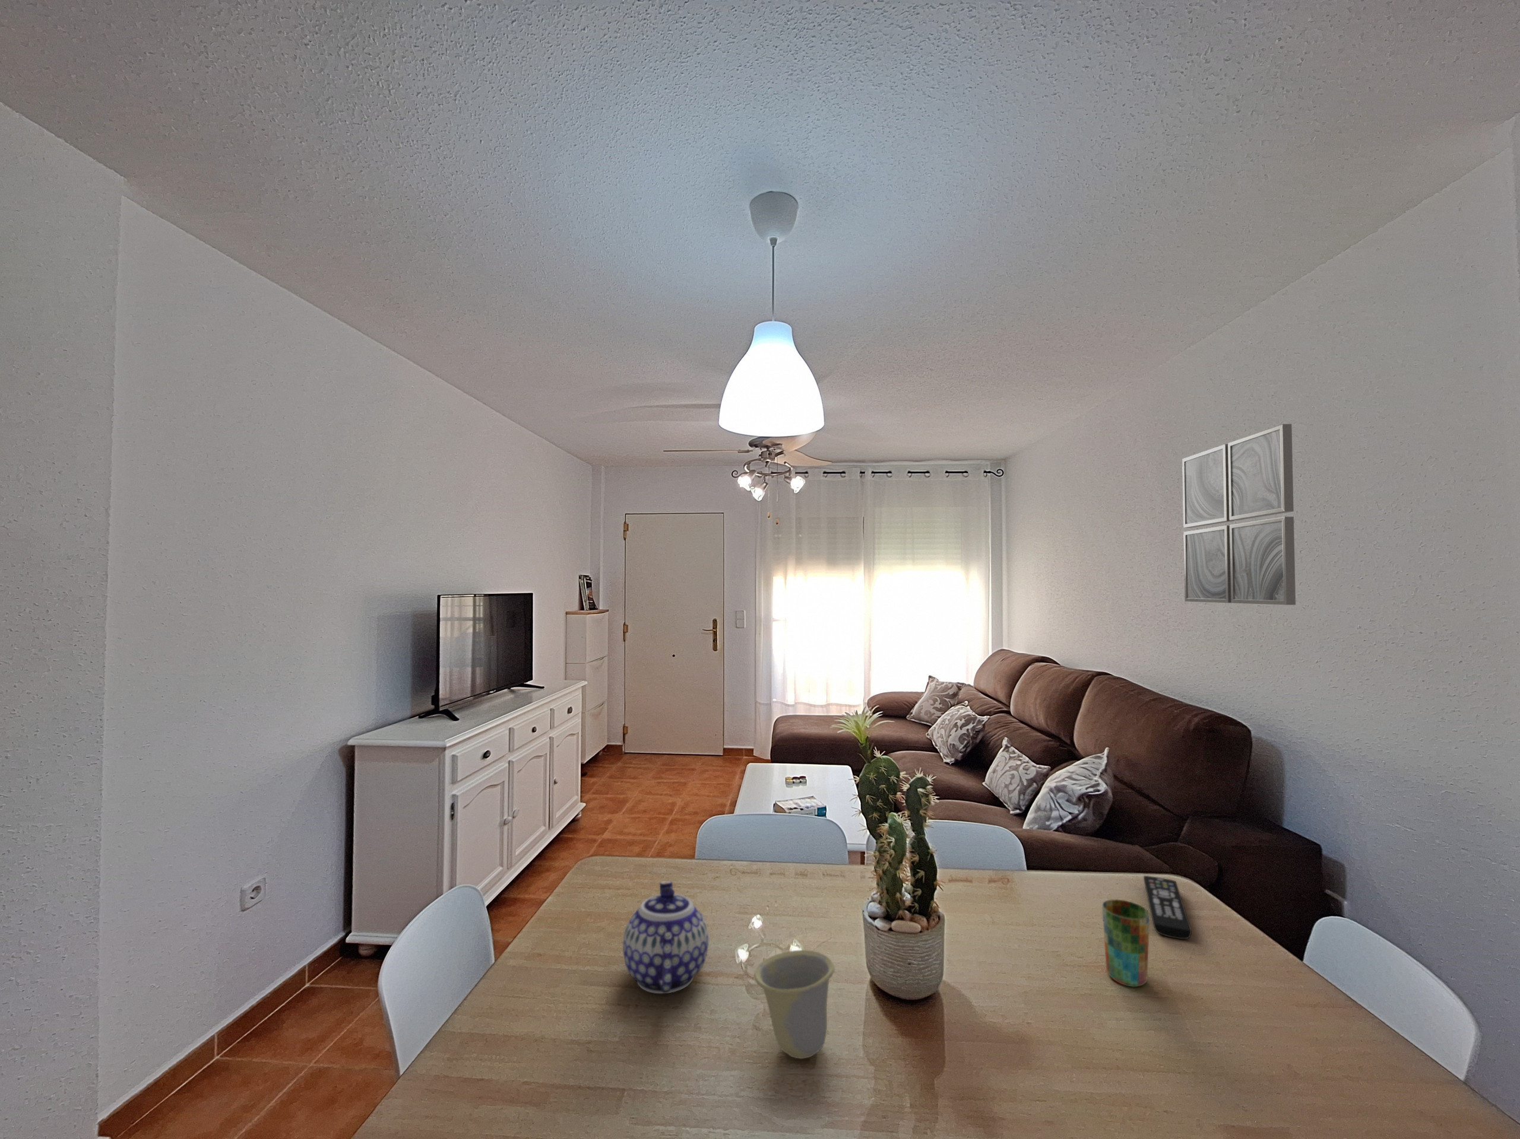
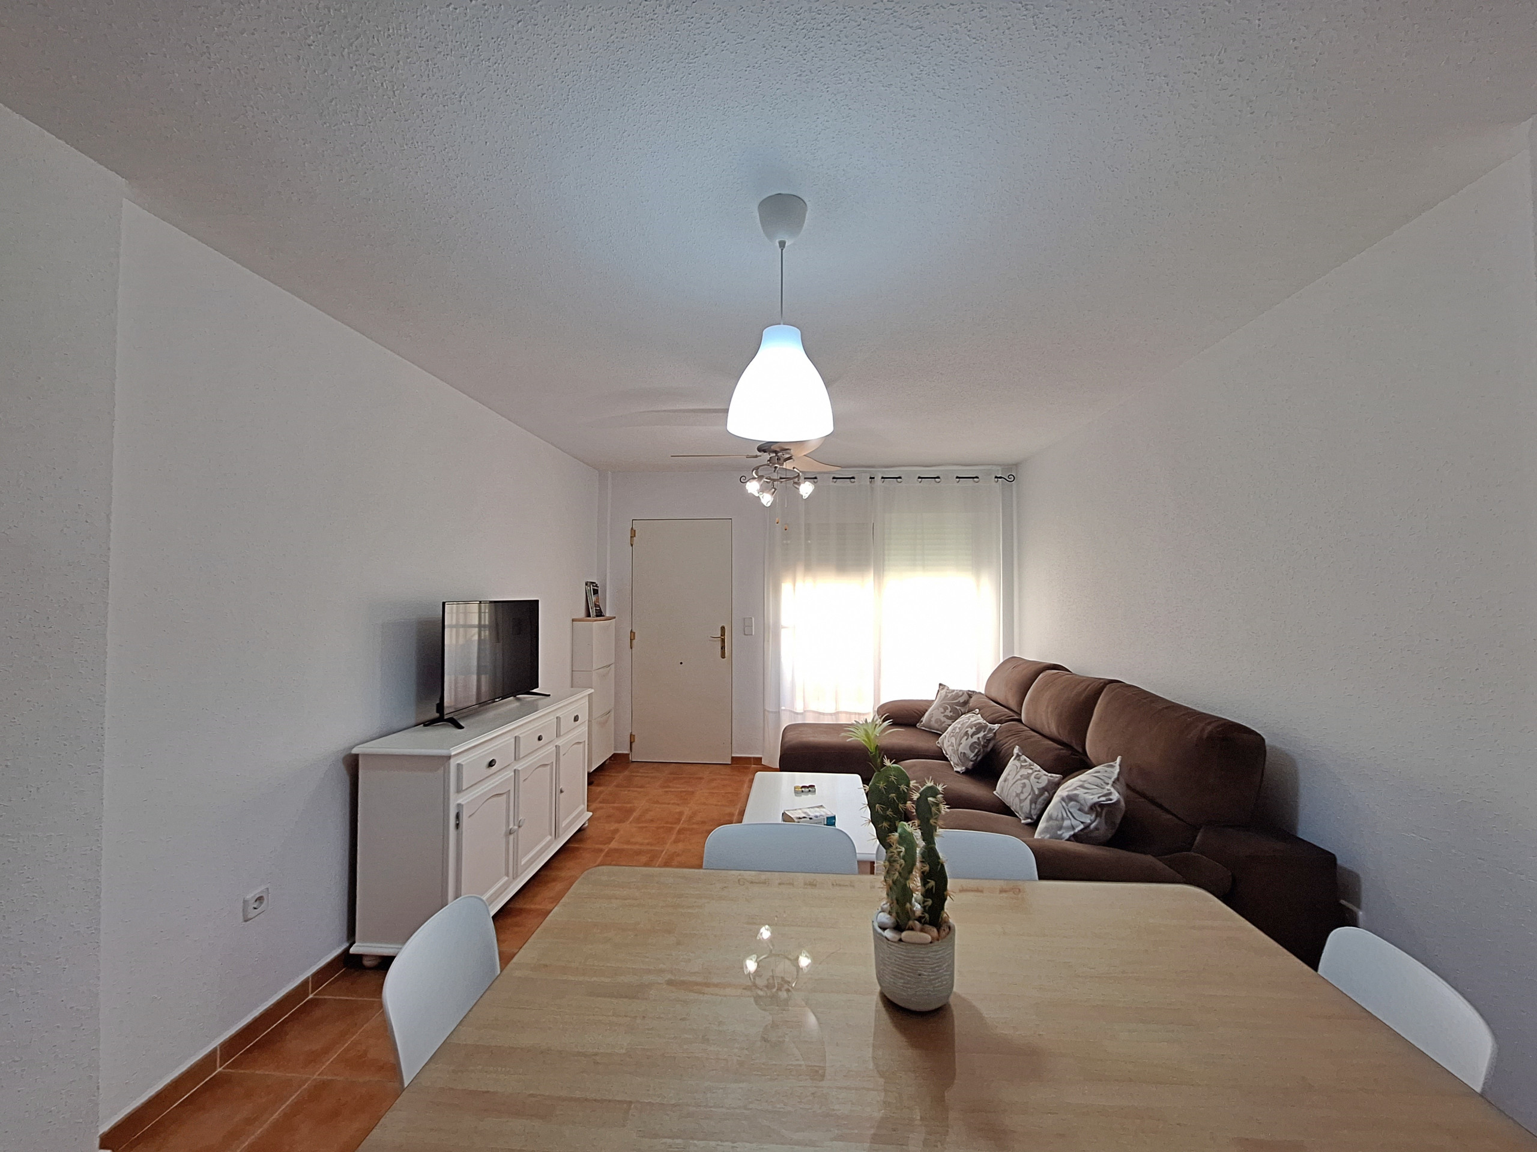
- cup (1126, 944)
- remote control (1166, 904)
- teapot (665, 932)
- wall art (1232, 524)
- cup (794, 1005)
